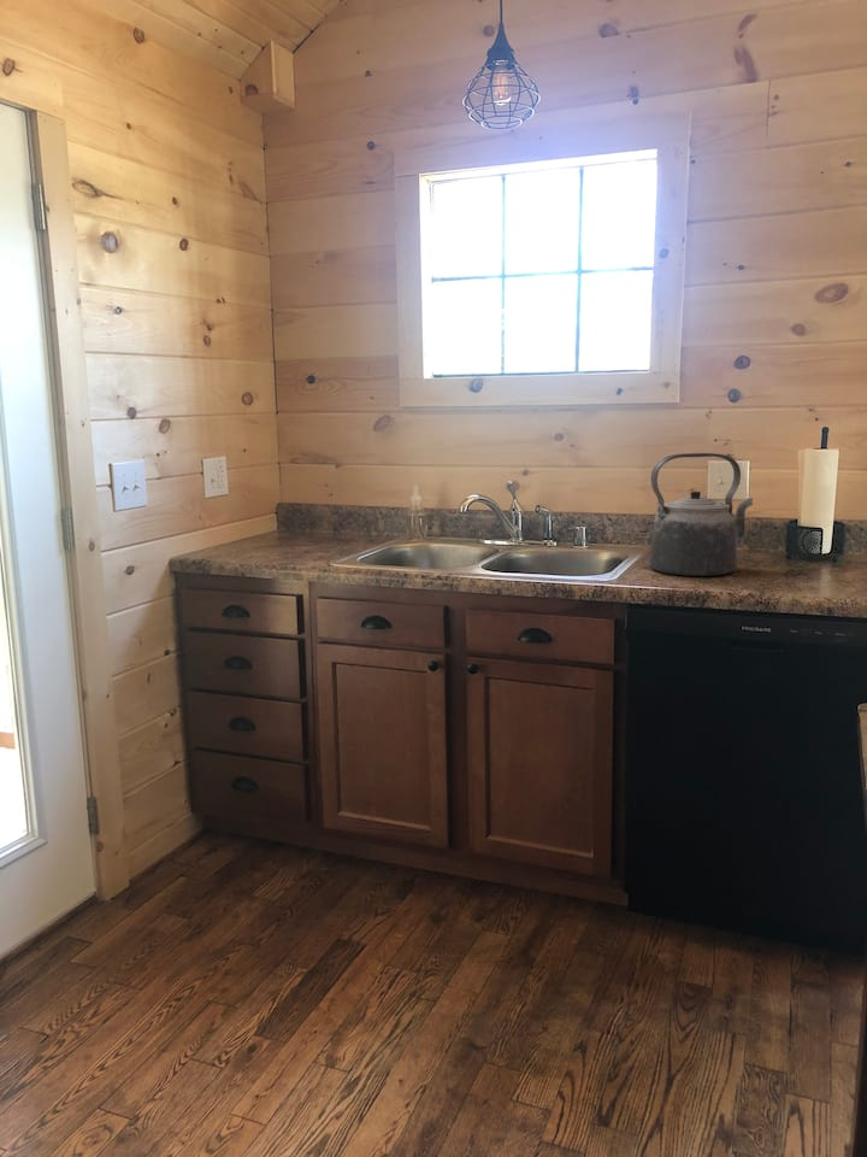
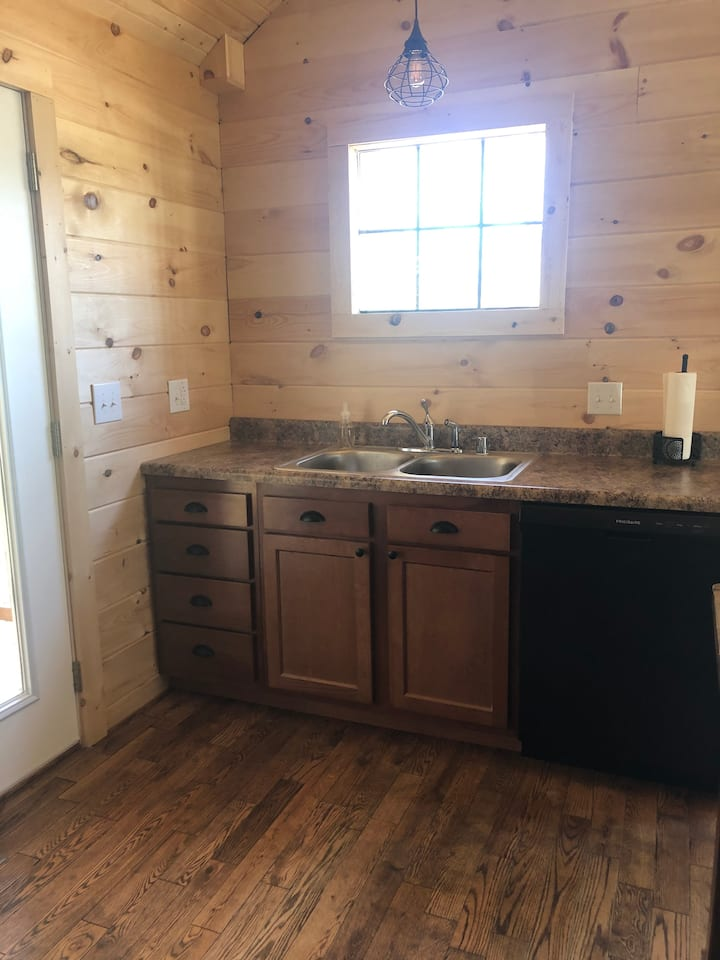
- kettle (702, 511)
